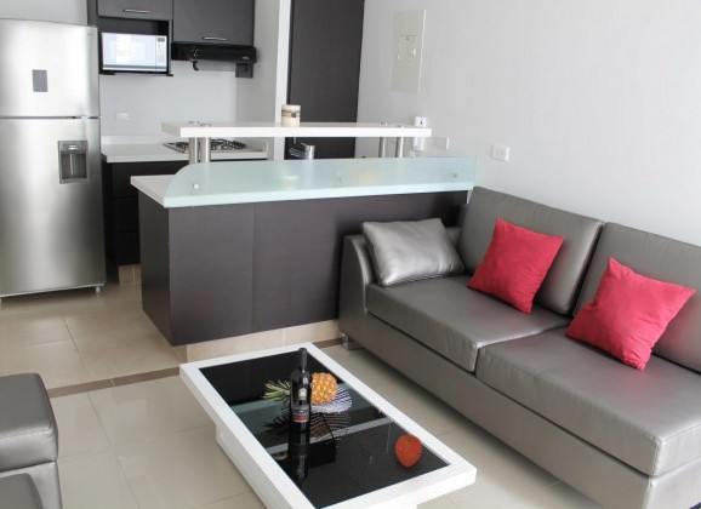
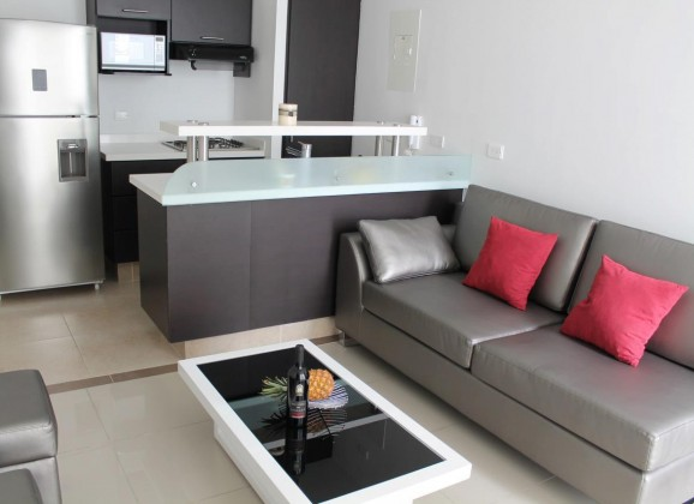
- apple (408, 451)
